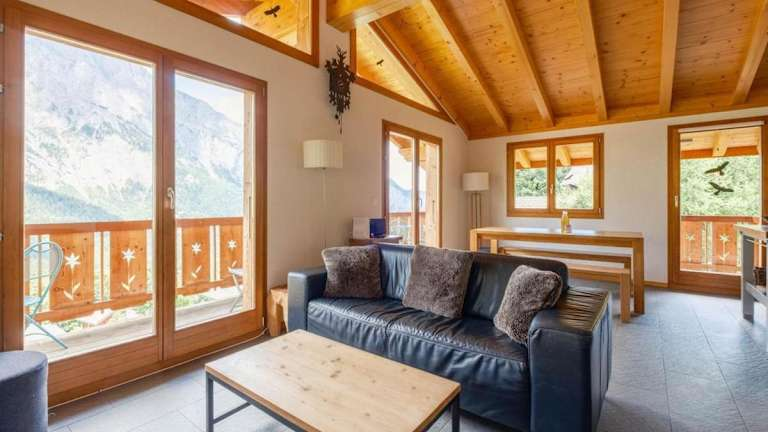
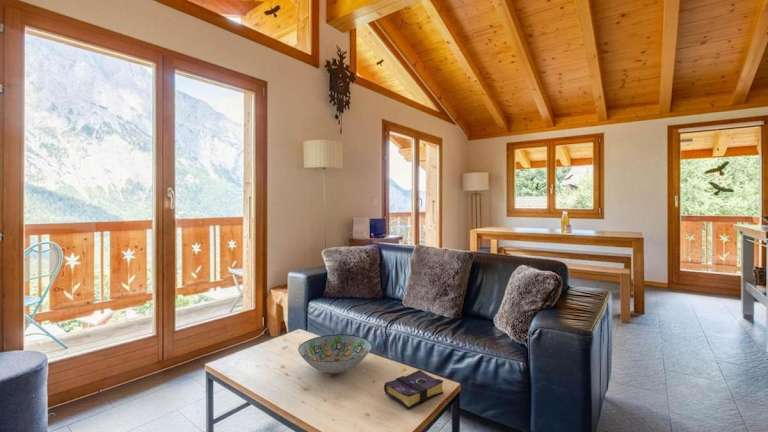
+ book (413, 386)
+ decorative bowl (335, 357)
